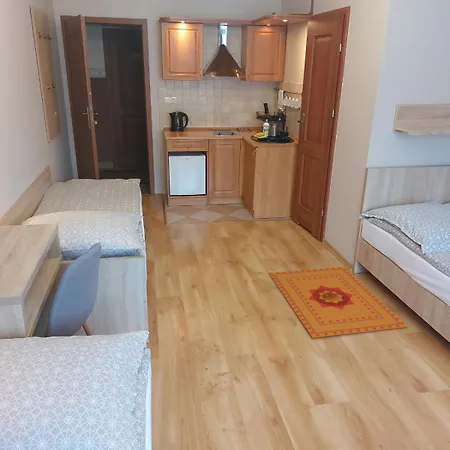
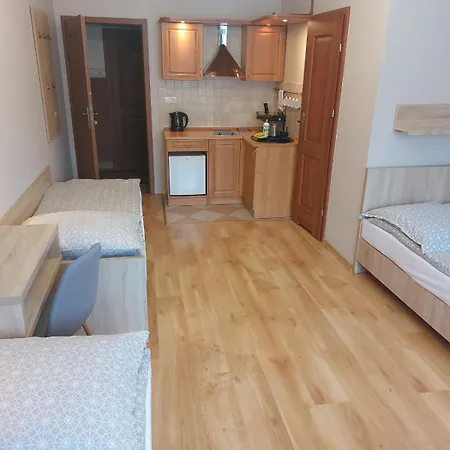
- doormat (330, 296)
